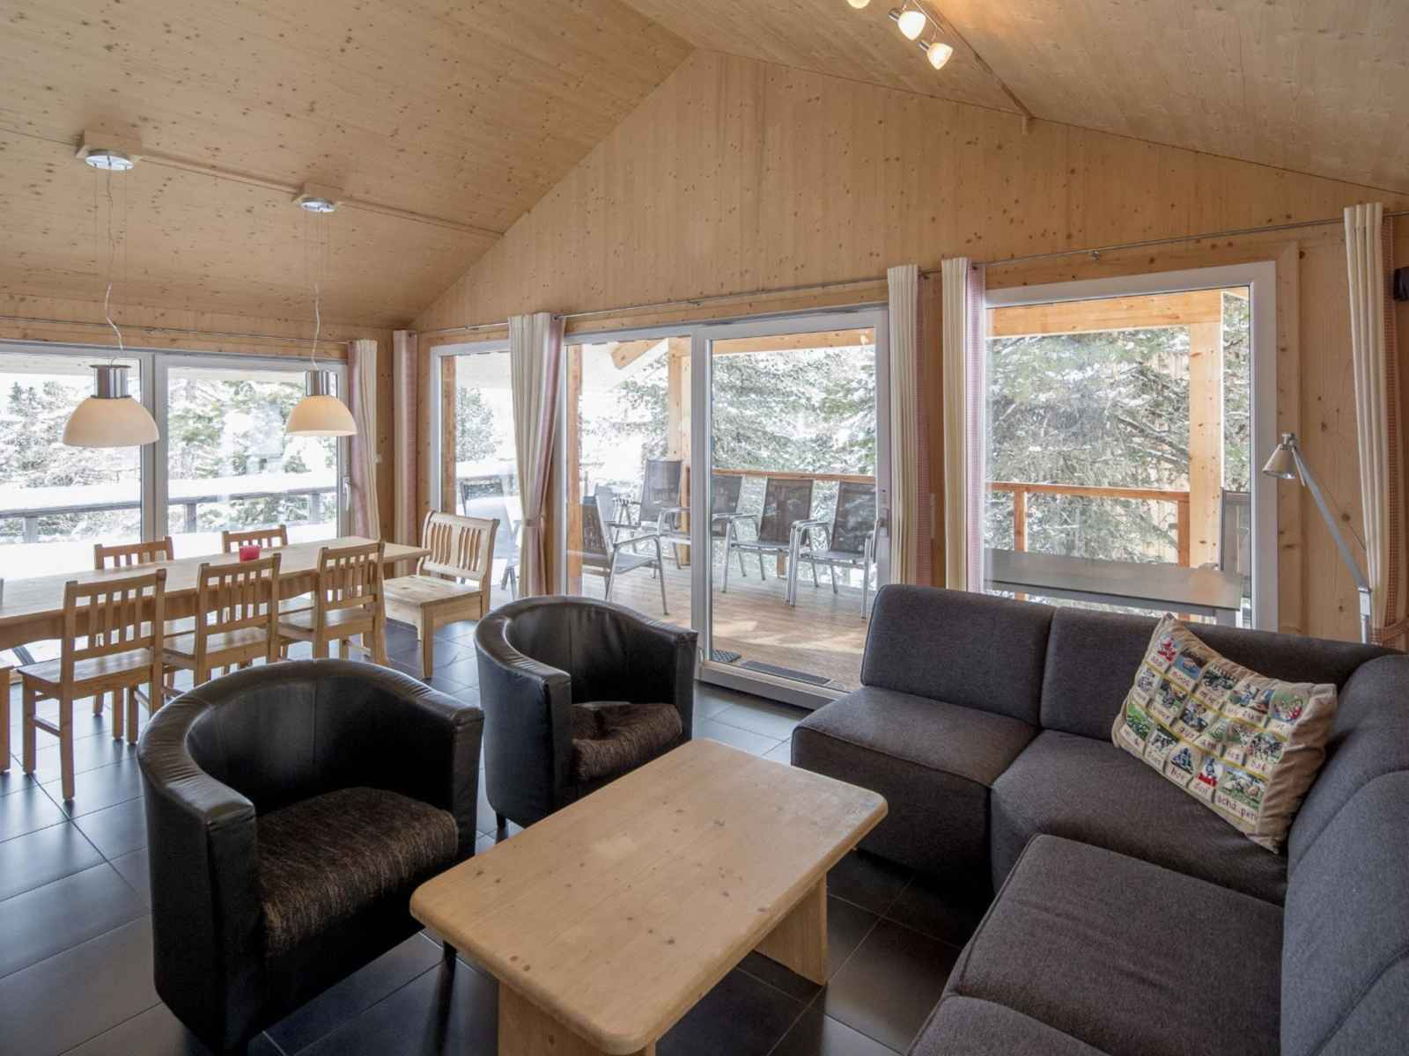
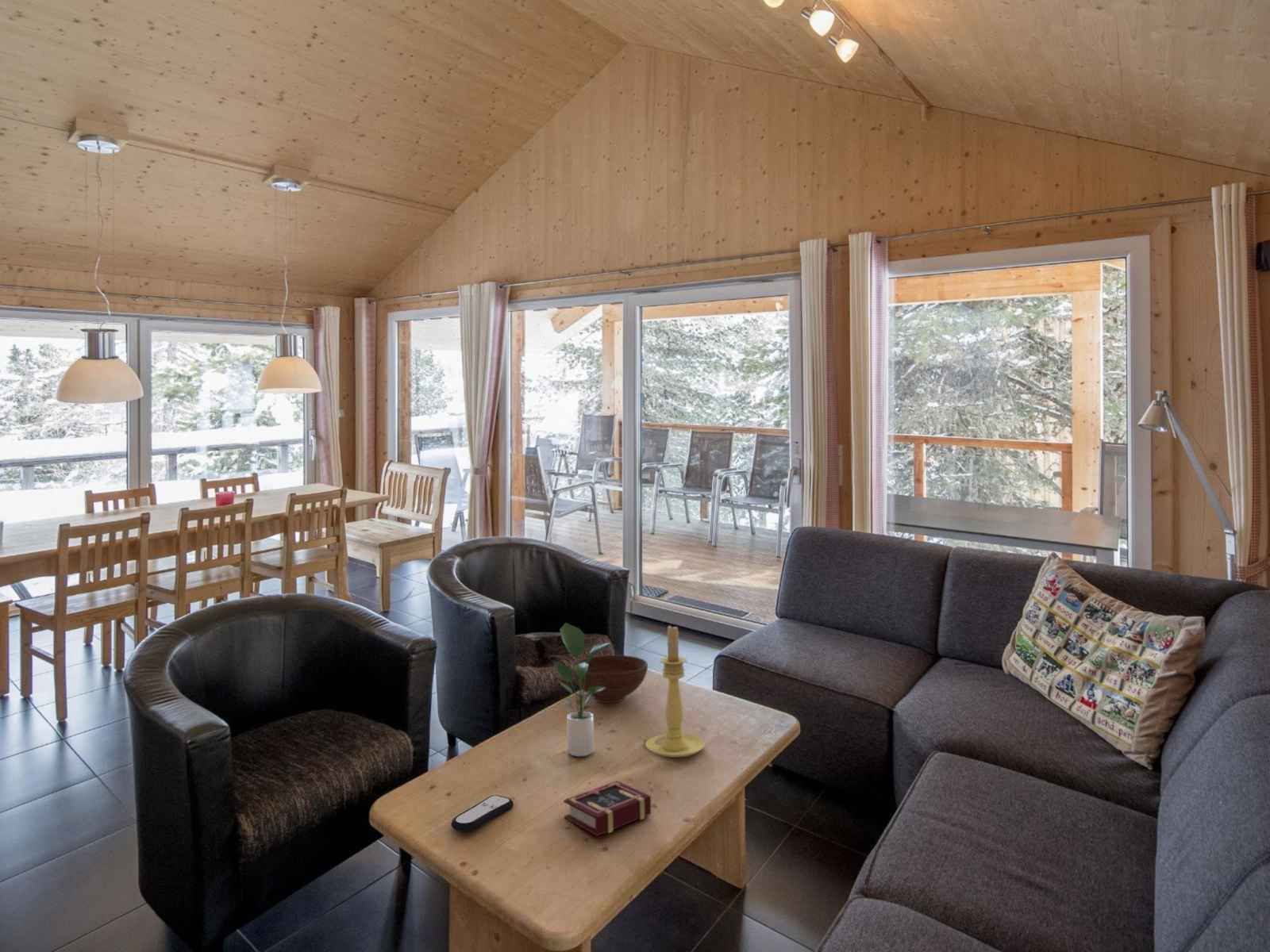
+ book (608, 806)
+ bowl (610, 681)
+ potted plant (579, 690)
+ remote control (482, 812)
+ candle holder (673, 685)
